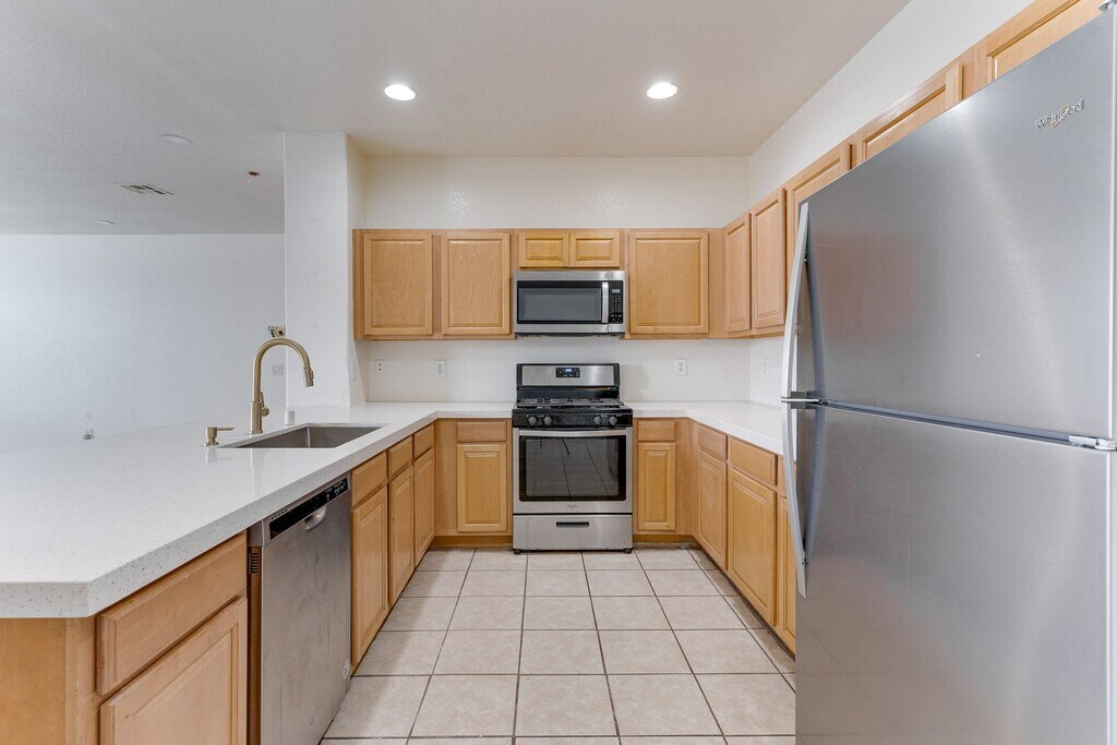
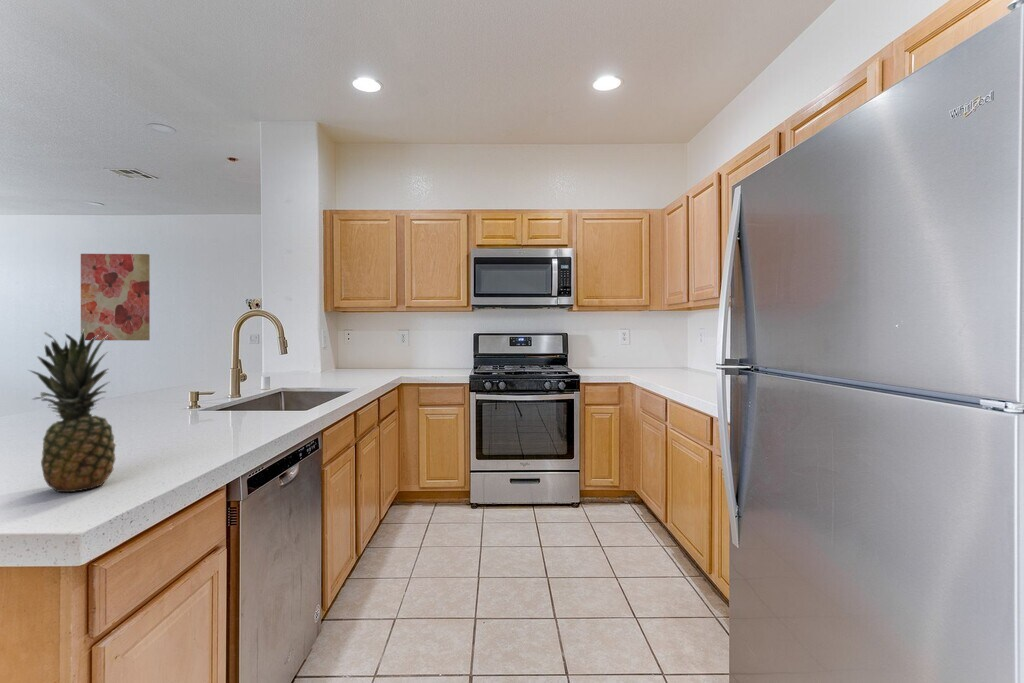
+ fruit (75, 408)
+ wall art (115, 297)
